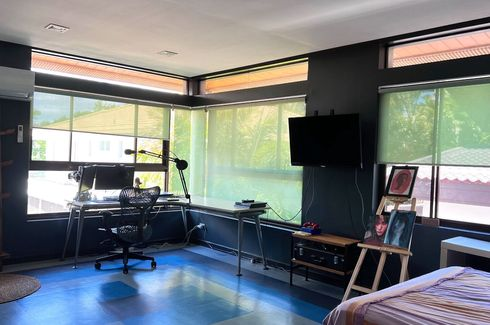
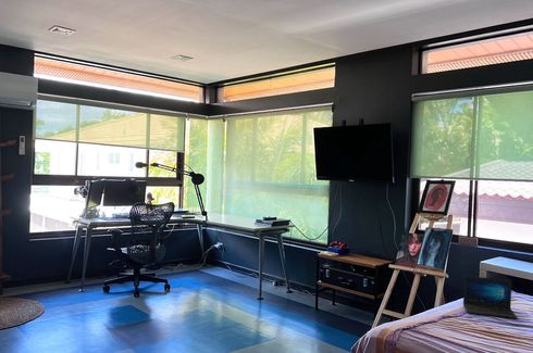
+ laptop (489, 295)
